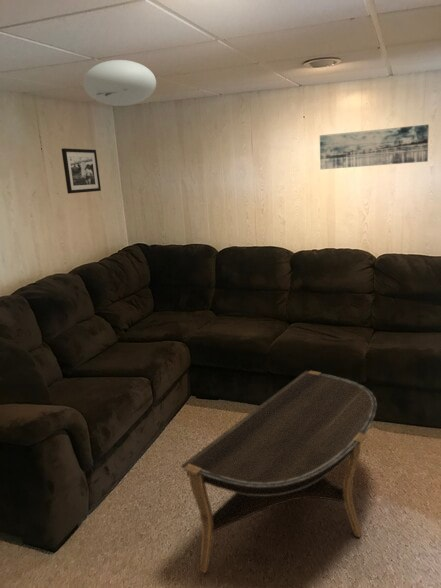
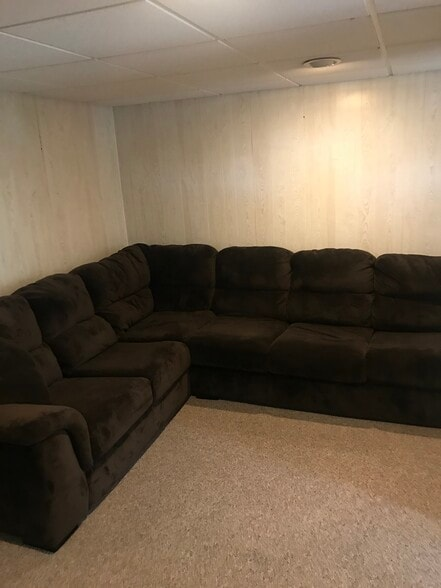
- picture frame (82, 170)
- coffee table (306, 470)
- ceiling light (120, 83)
- wall art (372, 148)
